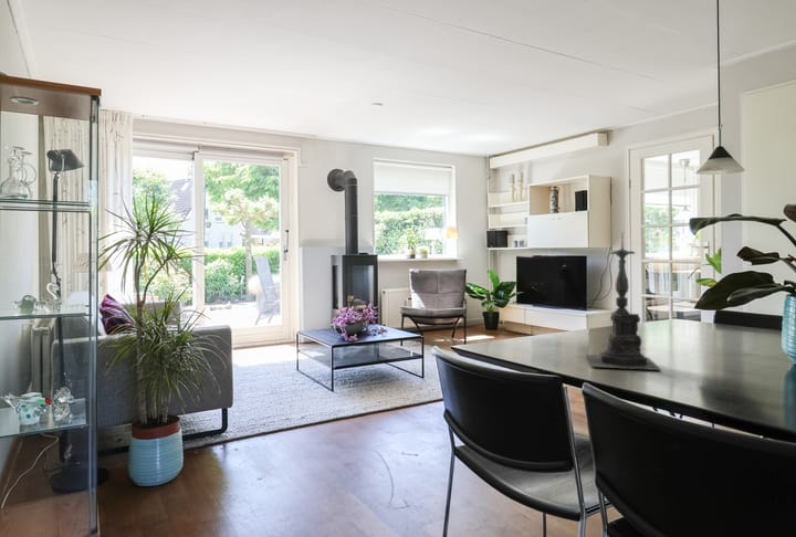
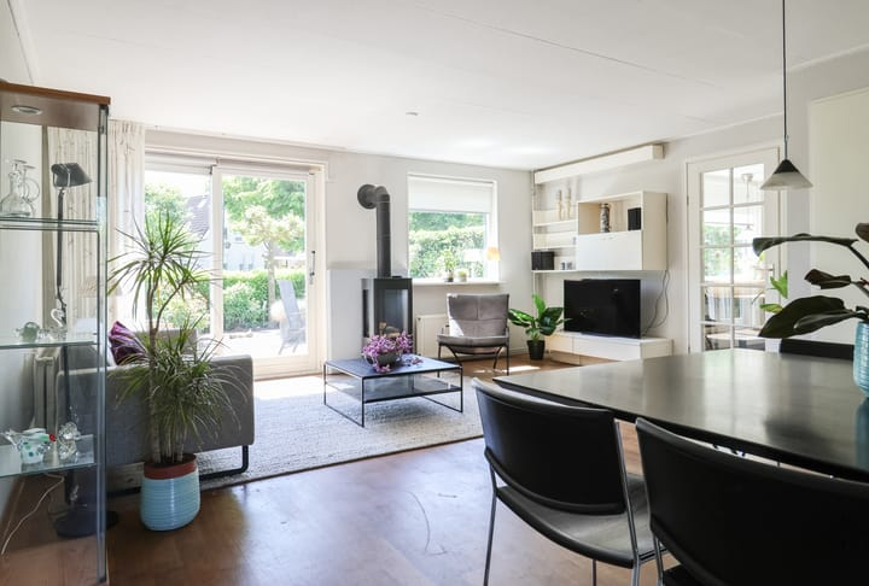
- candle holder (620, 297)
